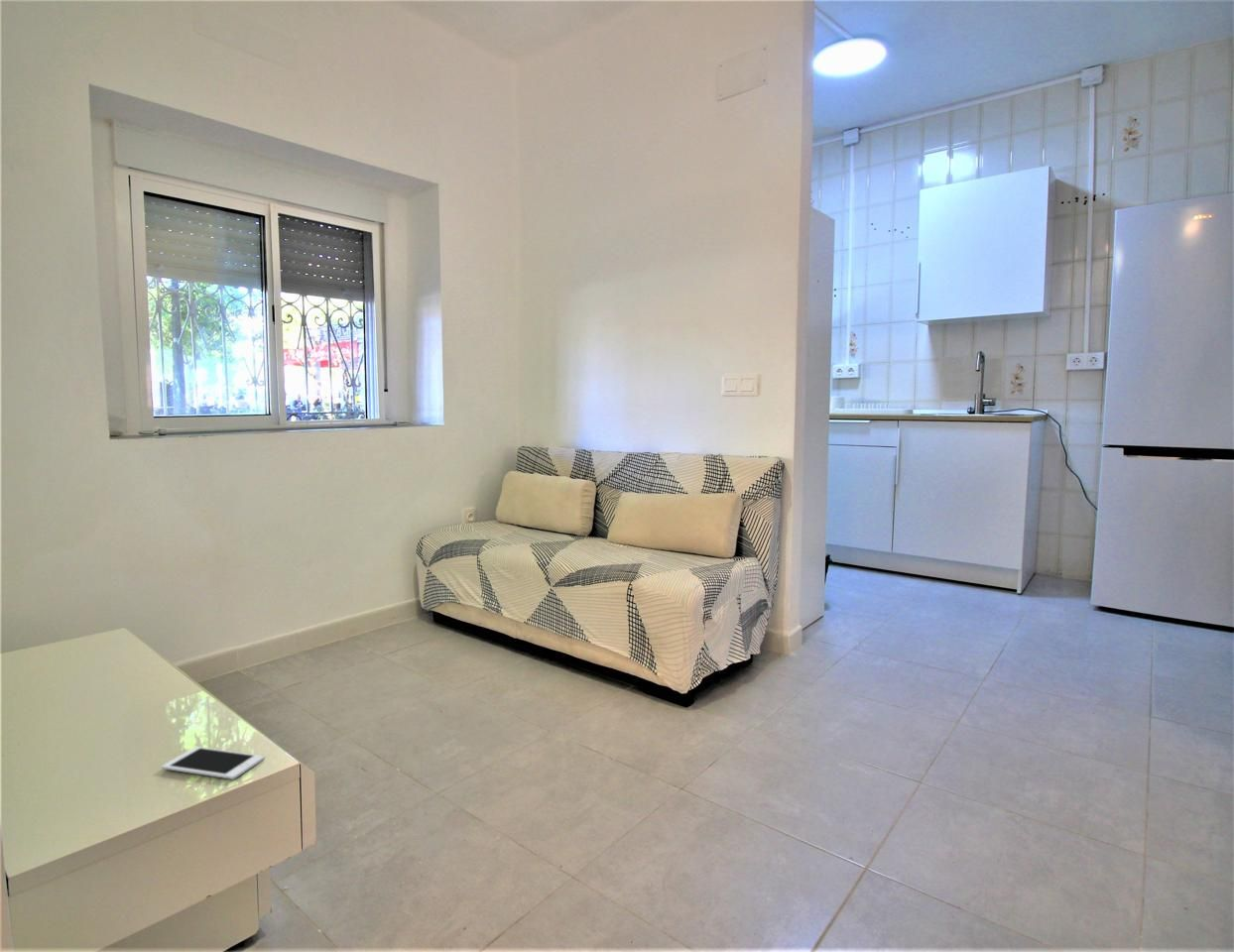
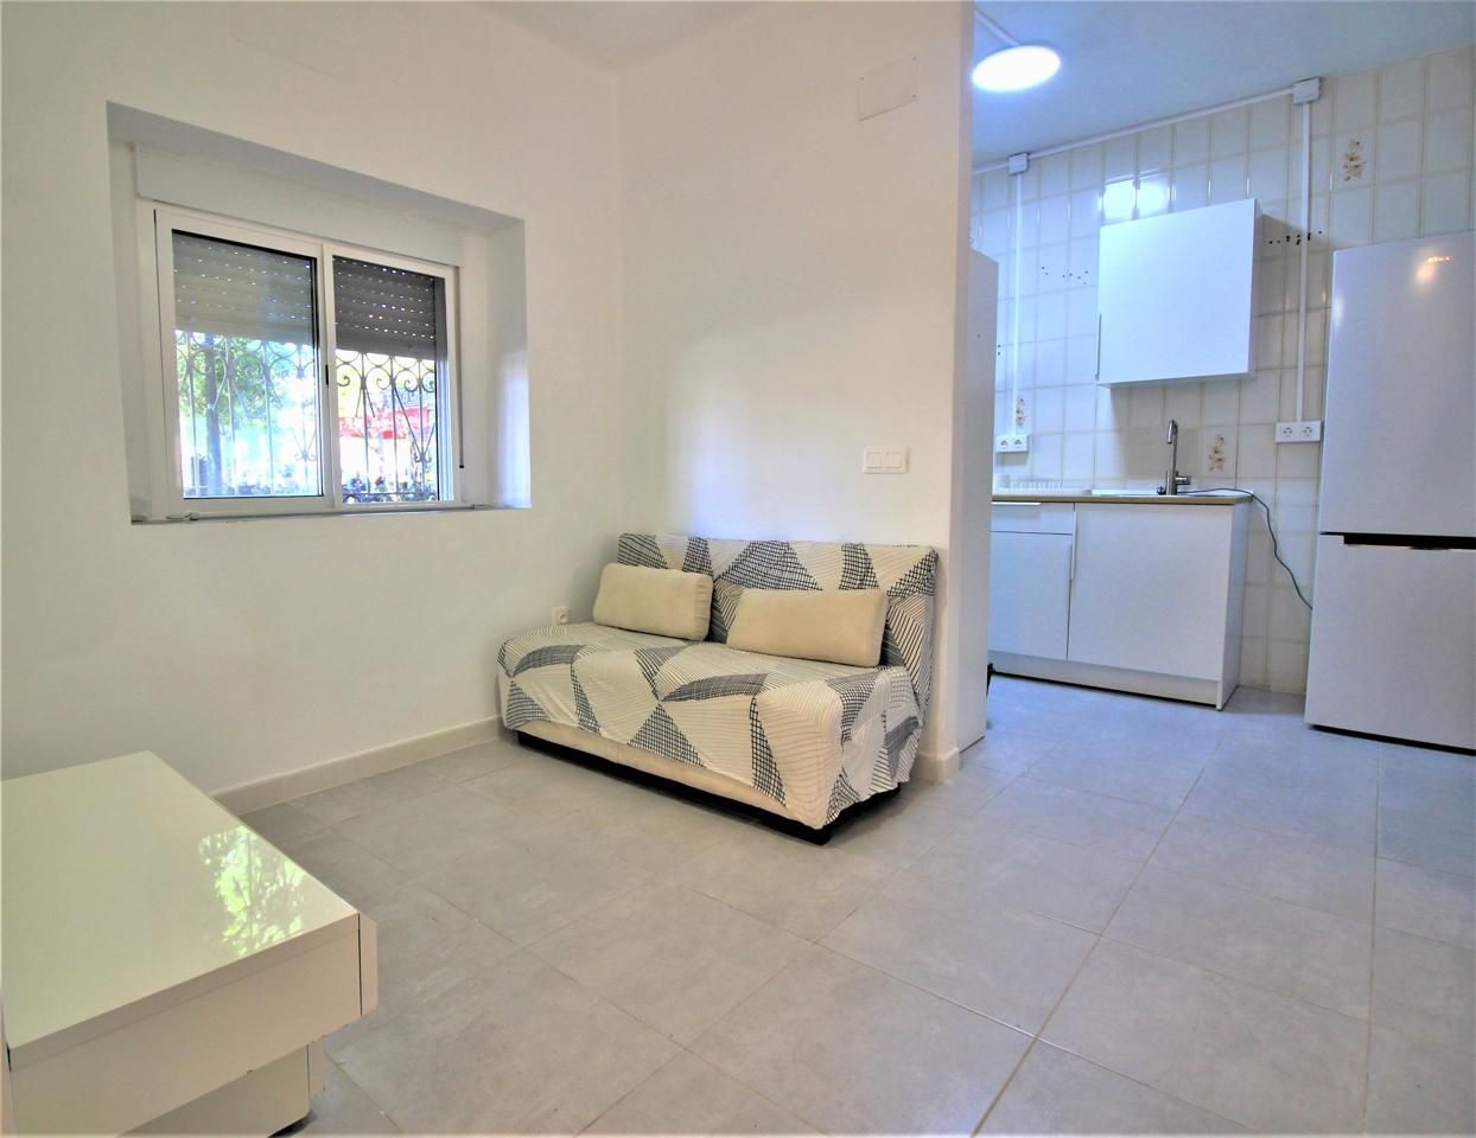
- cell phone (213, 762)
